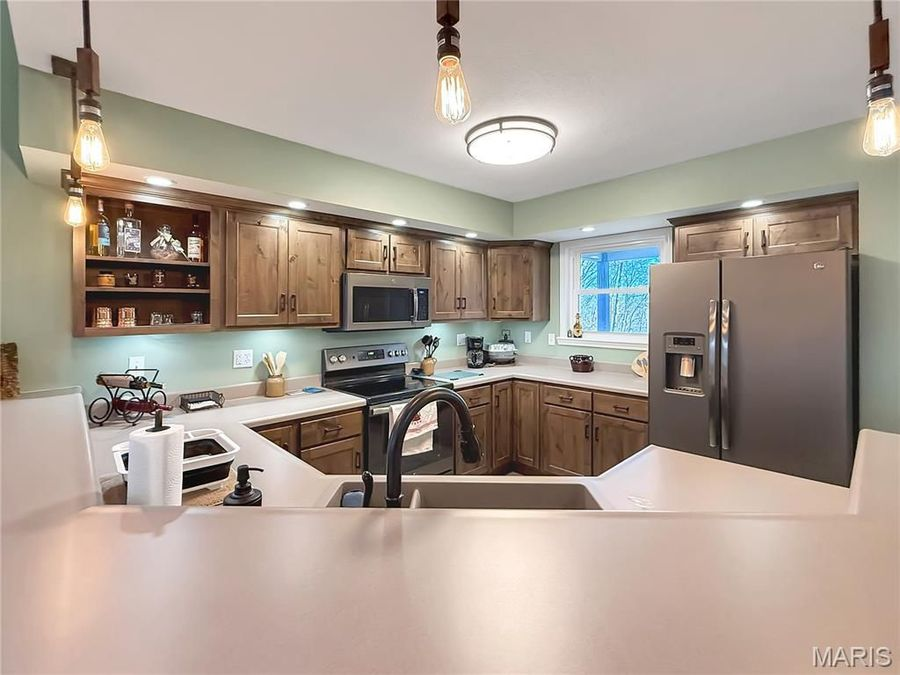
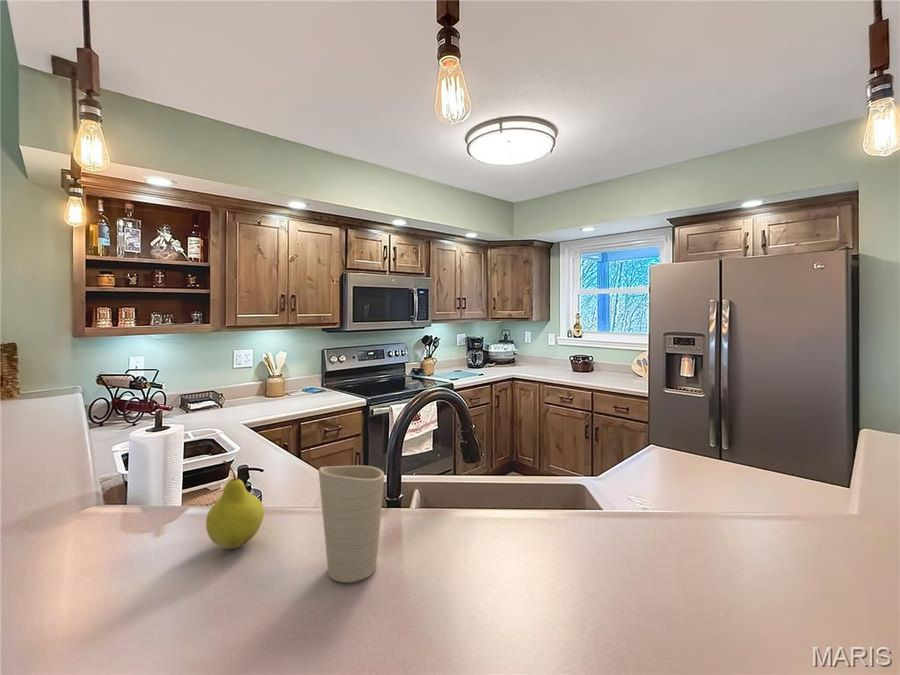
+ cup (352, 516)
+ fruit (236, 500)
